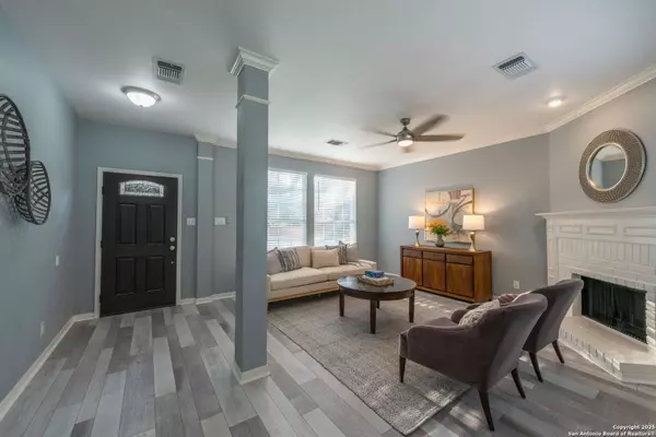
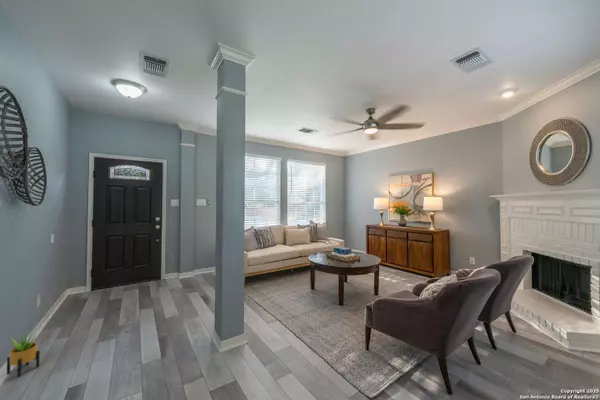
+ potted plant (24, 350)
